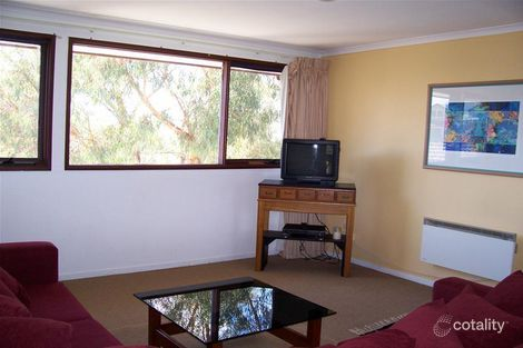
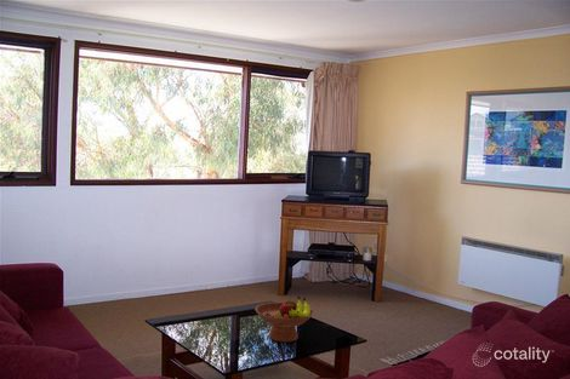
+ fruit bowl (284, 318)
